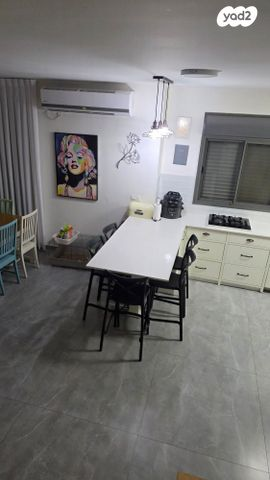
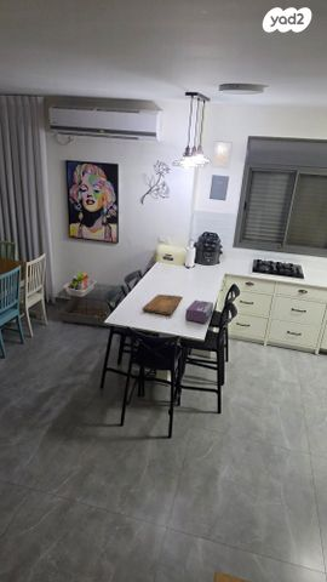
+ cutting board (164, 302)
+ tissue box (199, 310)
